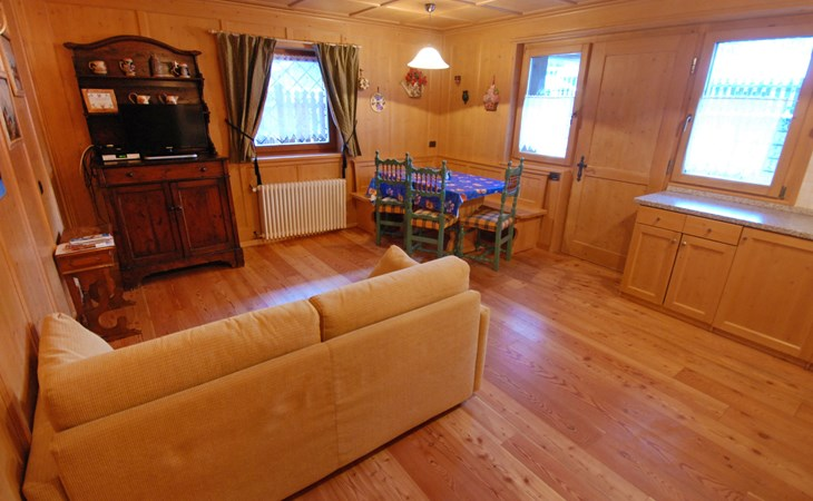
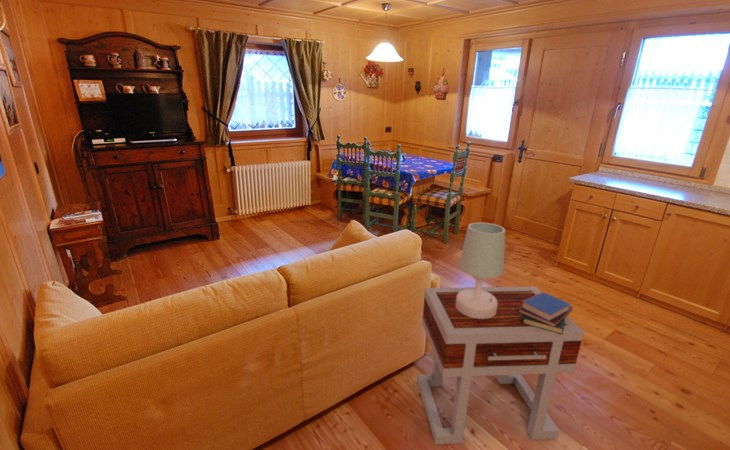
+ book (544, 308)
+ side table (489, 362)
+ table lamp (480, 268)
